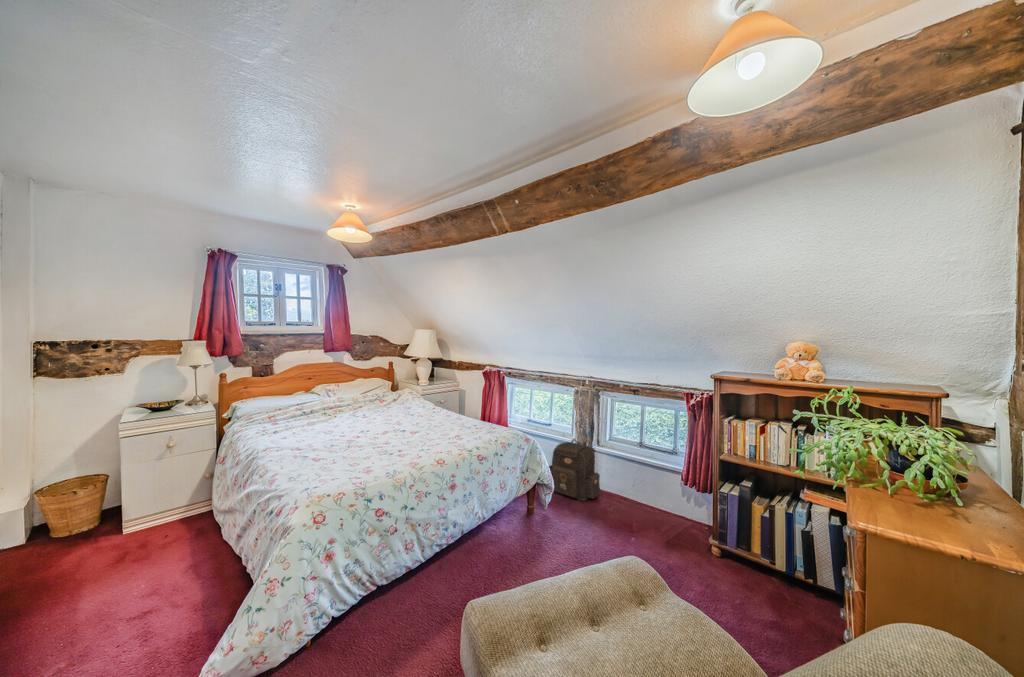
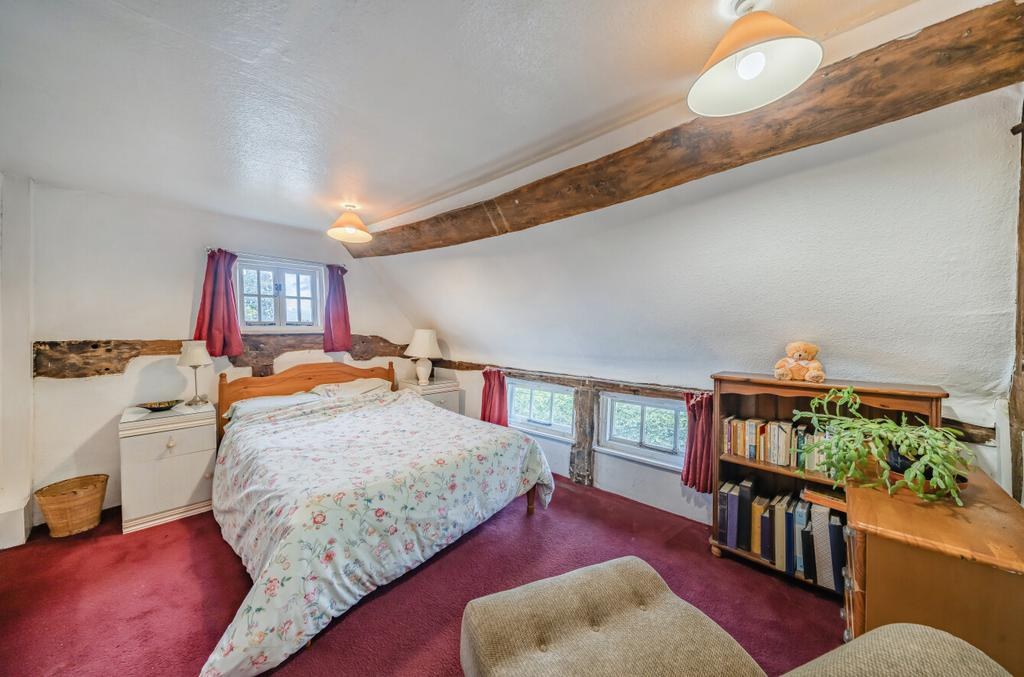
- backpack (573, 467)
